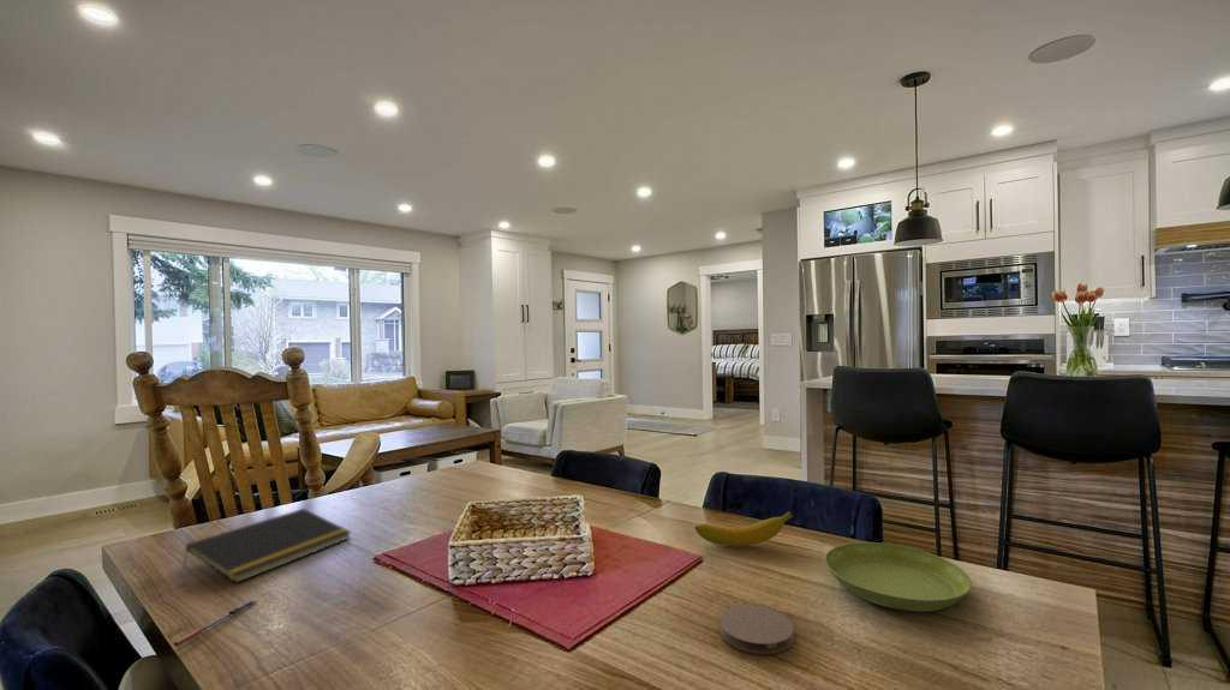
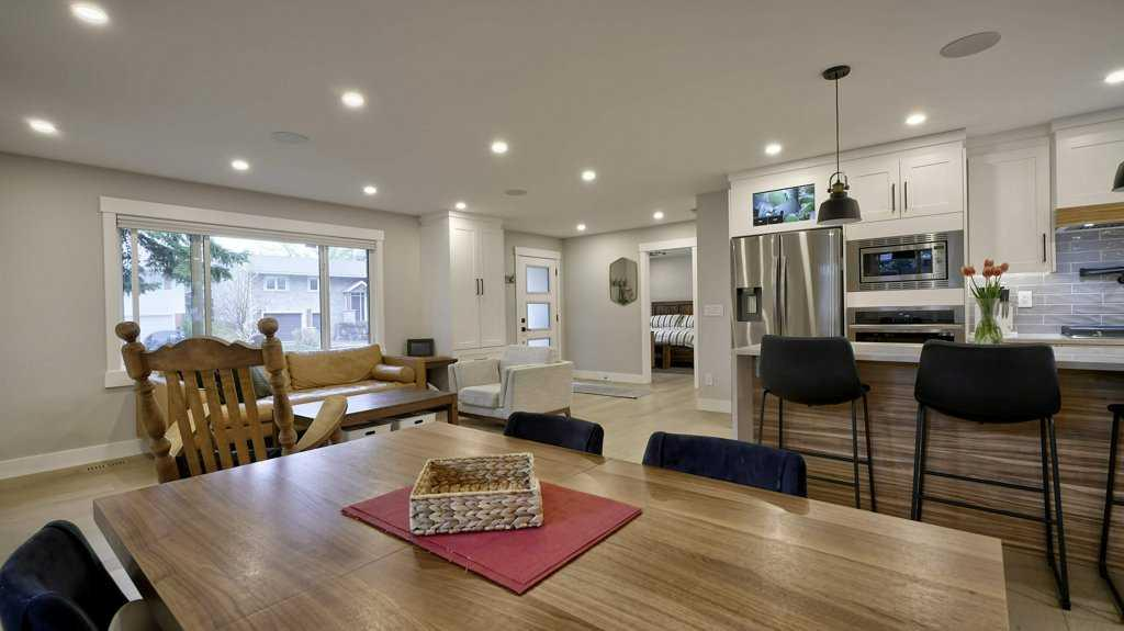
- banana (744, 528)
- coaster (756, 628)
- pen (219, 619)
- saucer (894, 576)
- notepad (274, 540)
